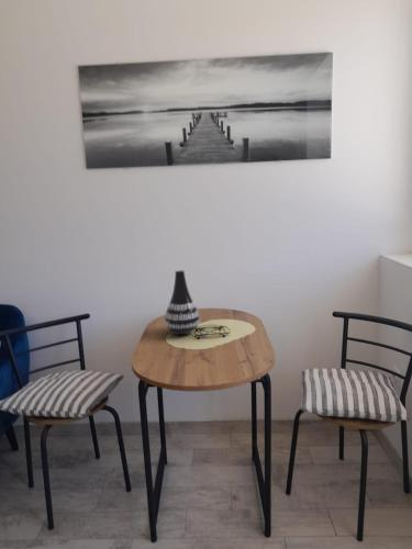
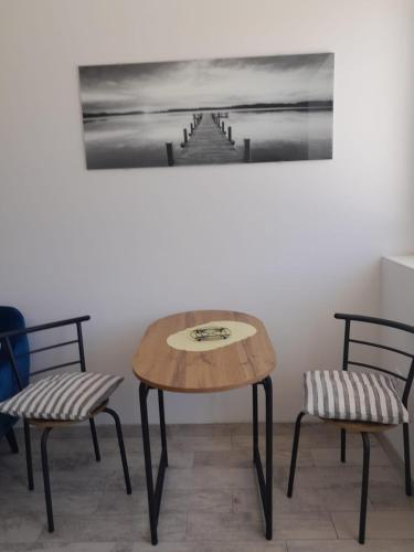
- vase (181, 302)
